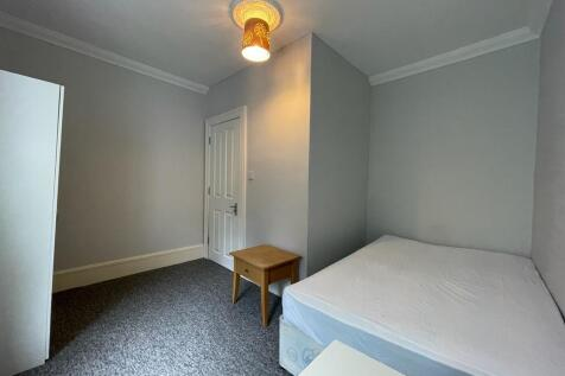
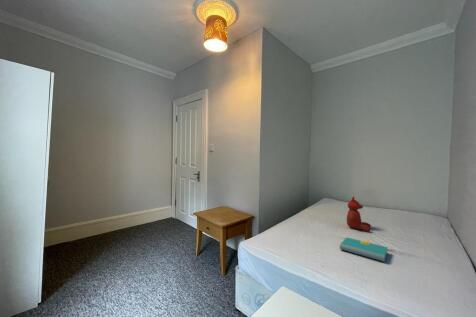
+ book (363, 248)
+ teddy bear (358, 212)
